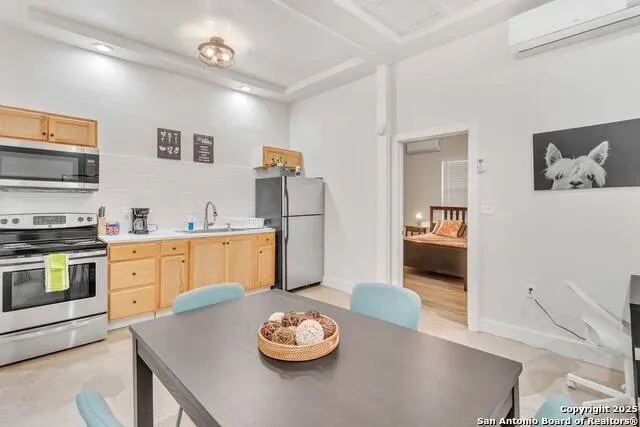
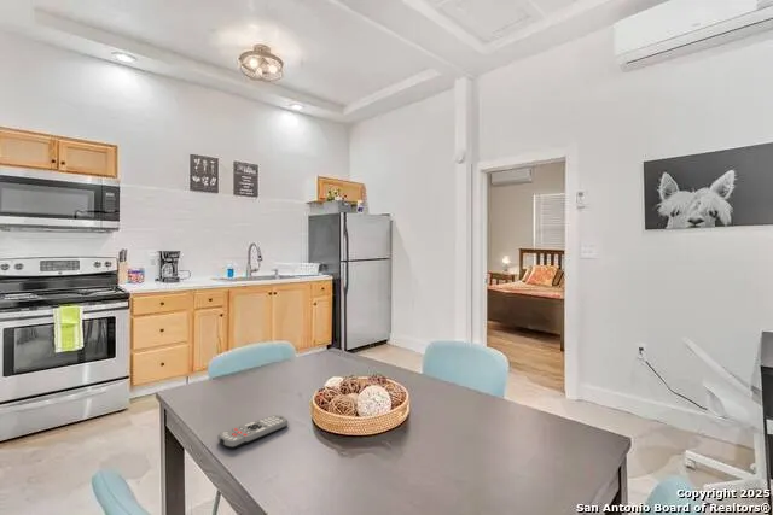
+ remote control (255, 429)
